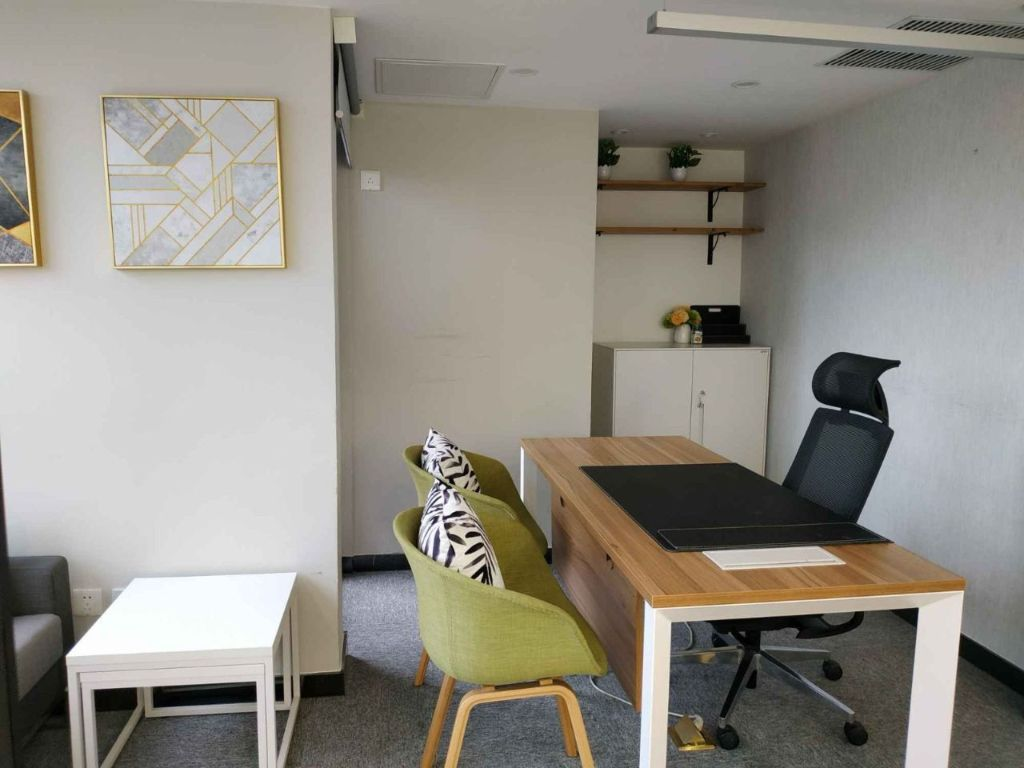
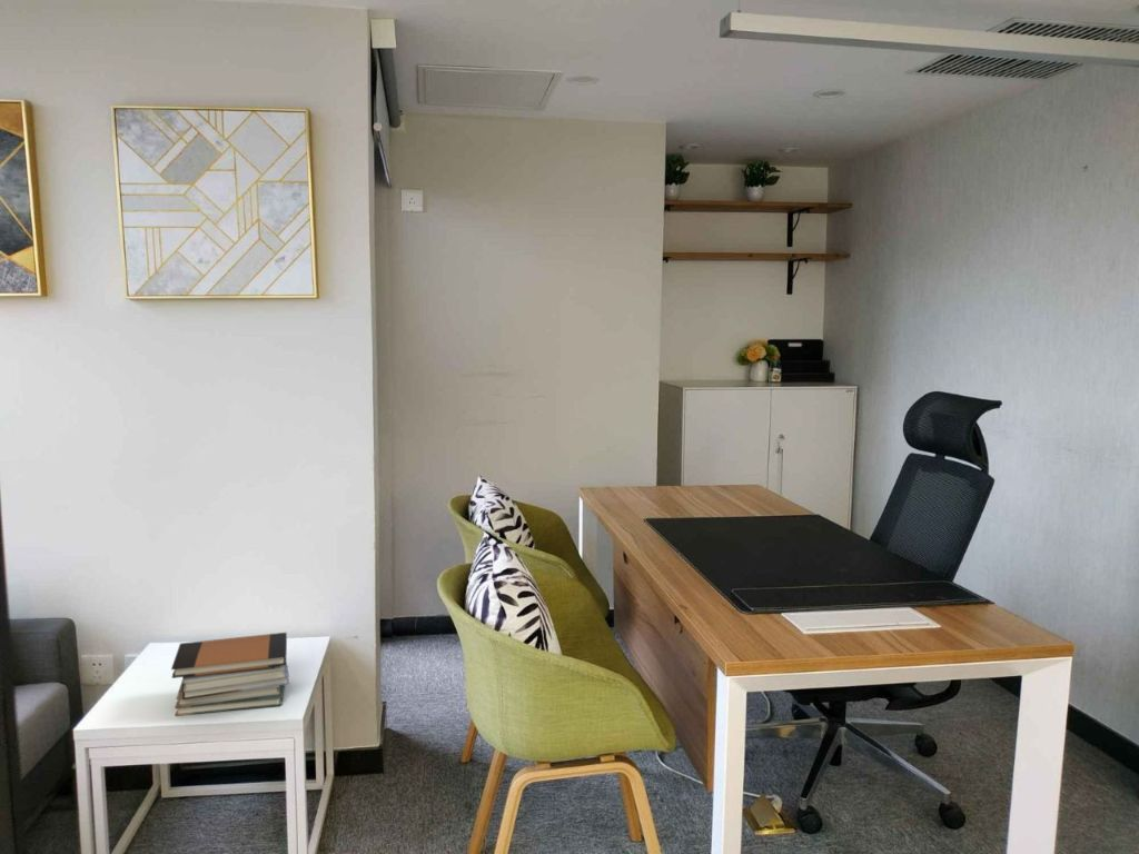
+ book stack (234, 673)
